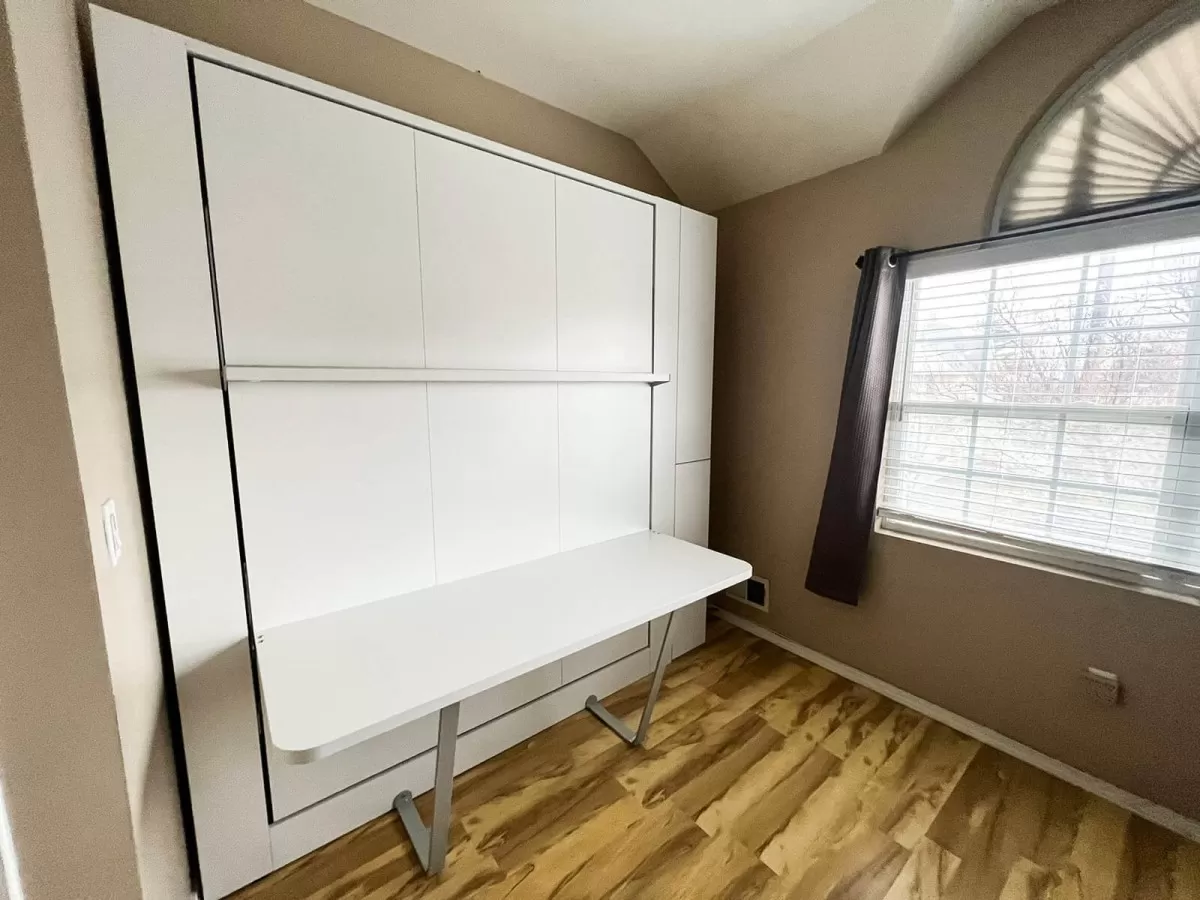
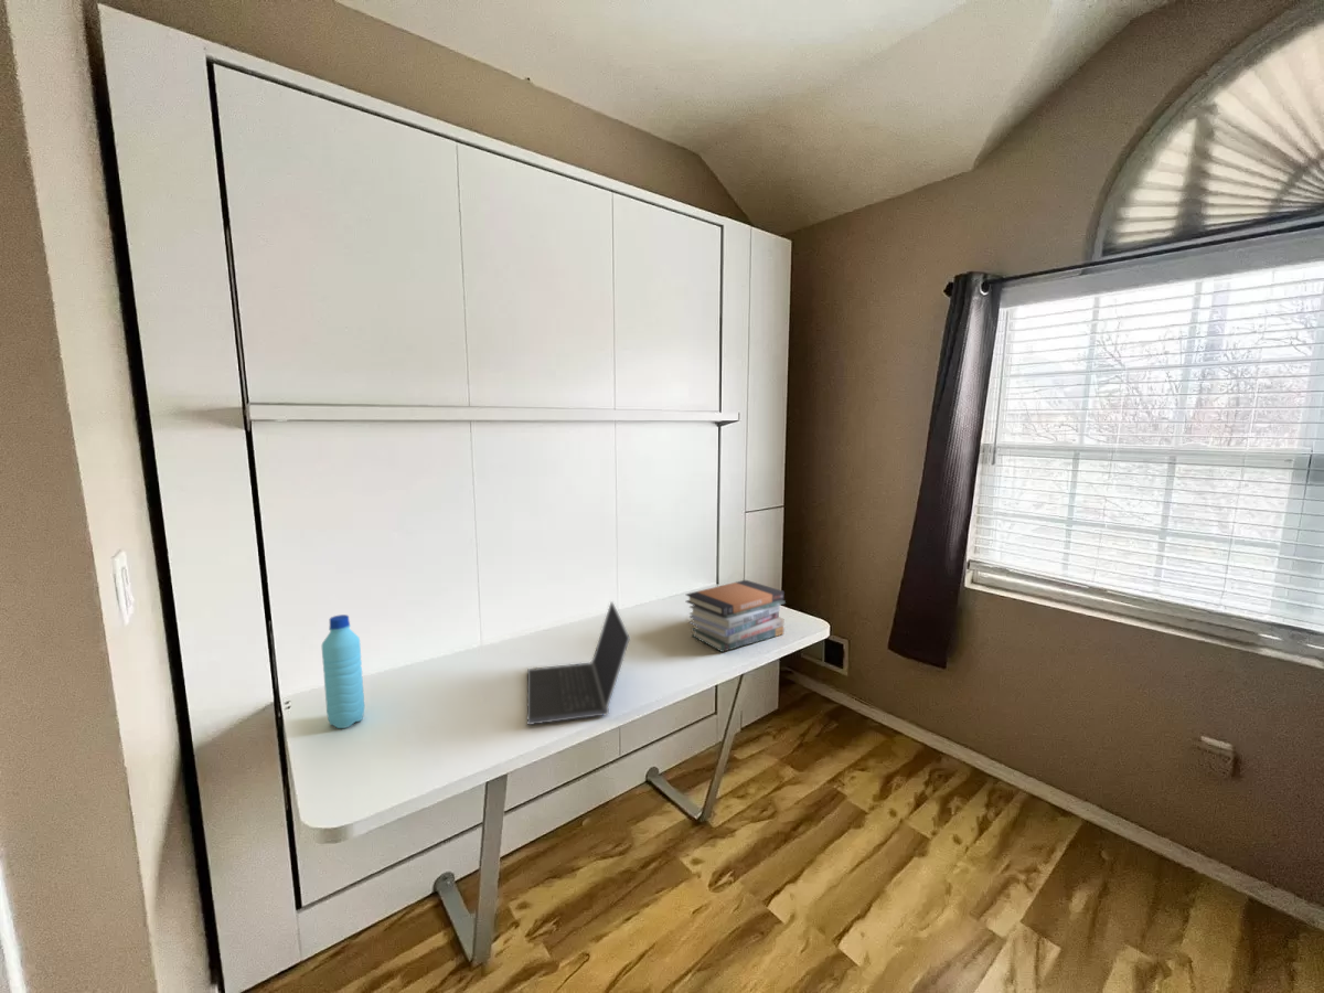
+ water bottle (342, 670)
+ book stack (735, 613)
+ laptop computer (574, 664)
